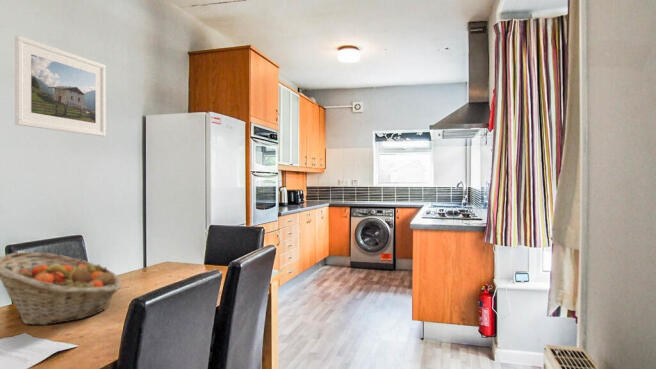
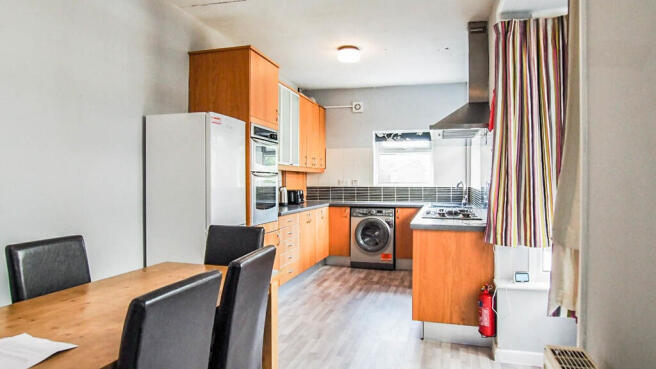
- fruit basket (61, 281)
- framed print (65, 91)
